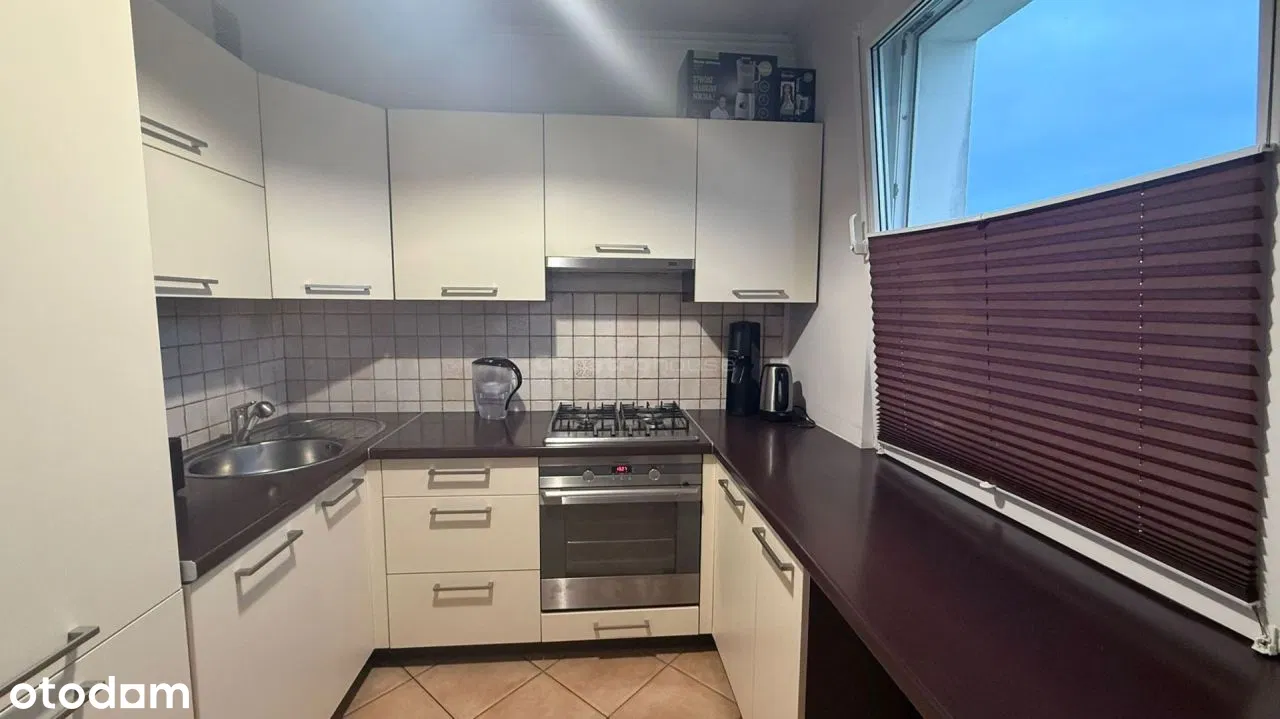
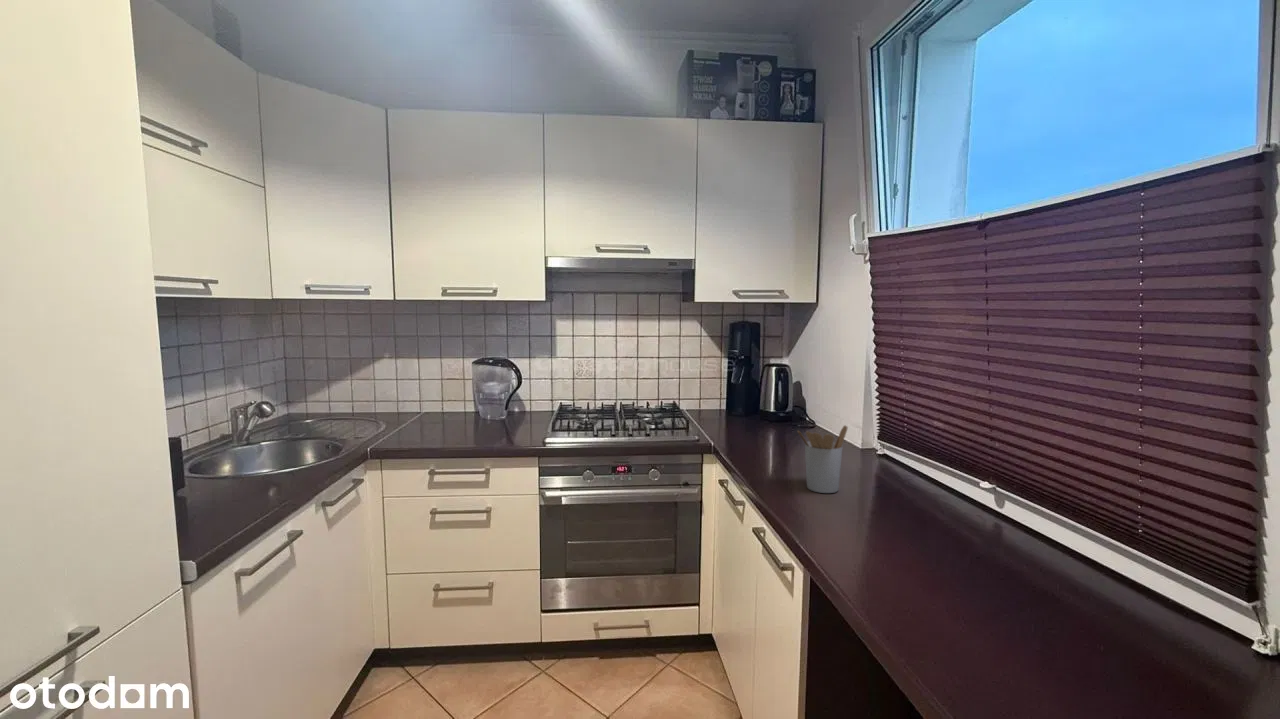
+ utensil holder (822, 458)
